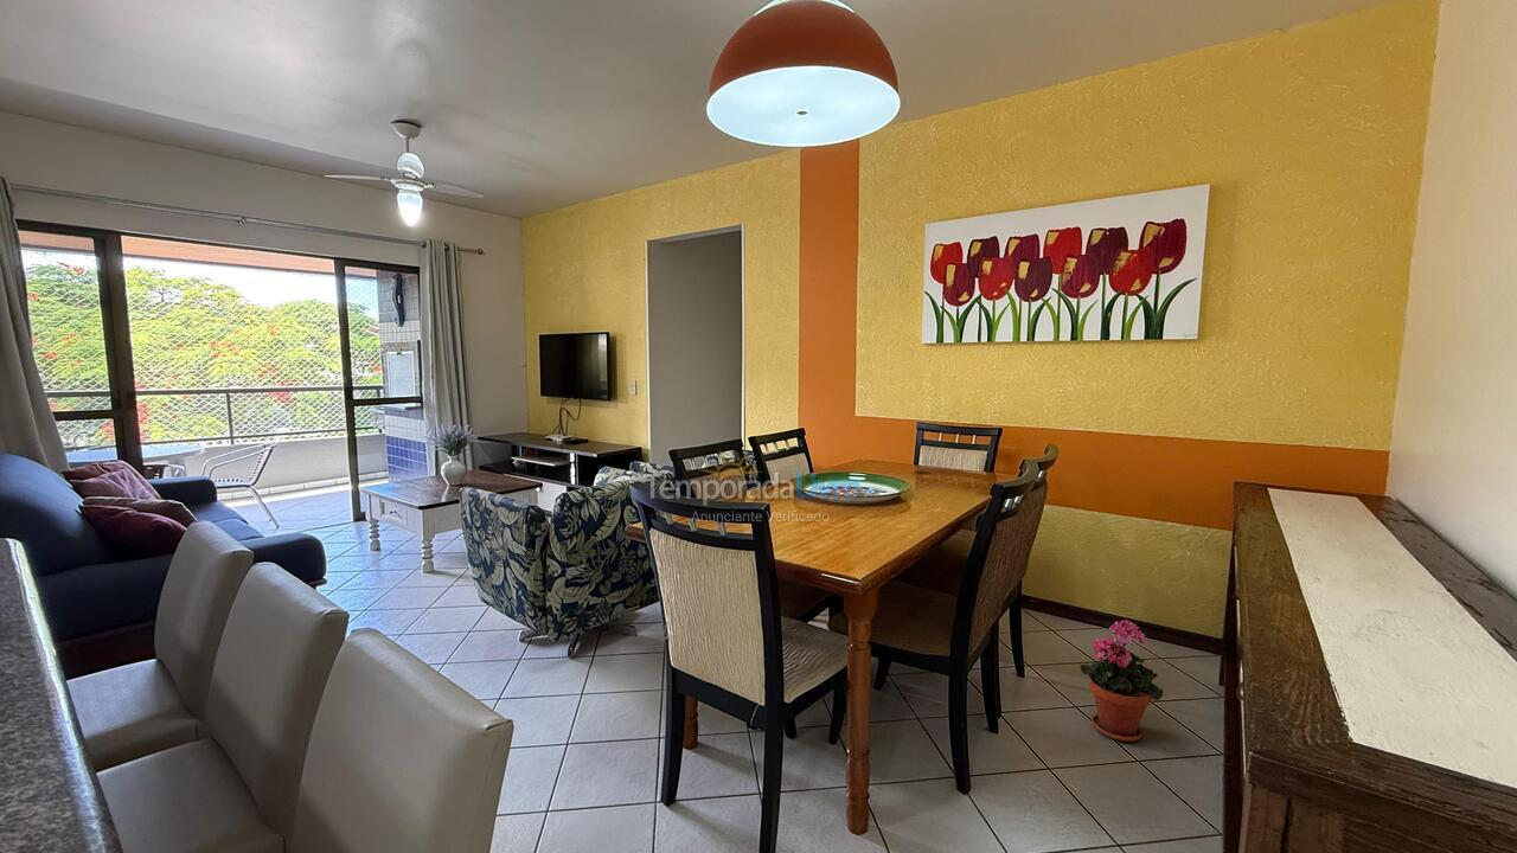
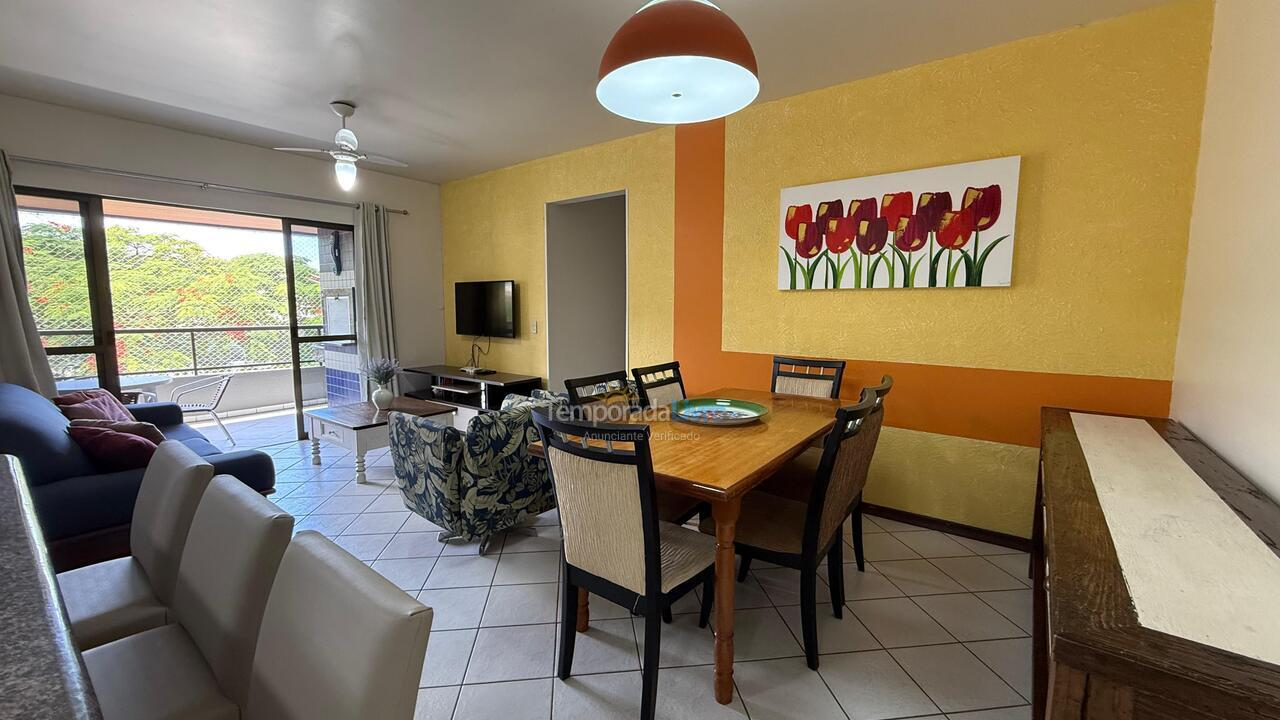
- potted plant (1119, 675)
